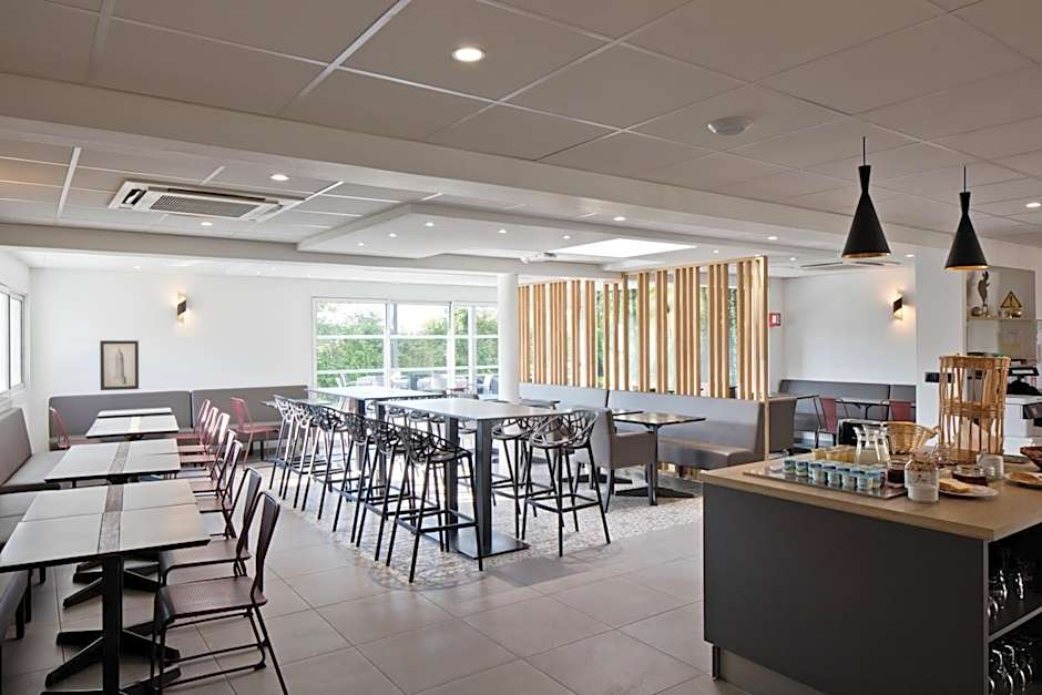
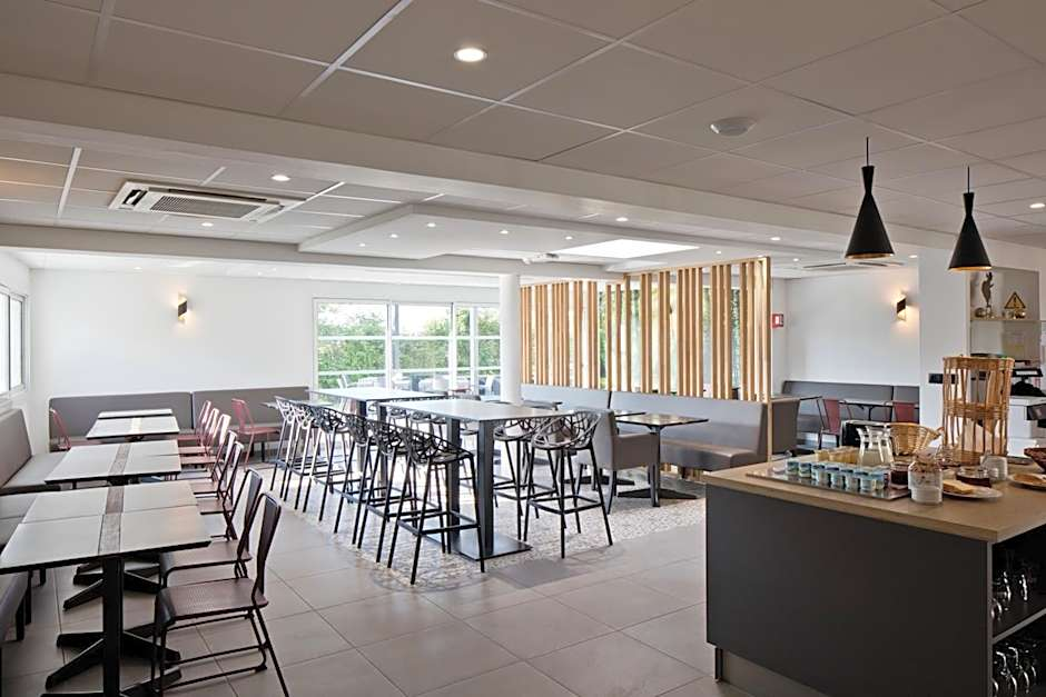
- wall art (119, 365)
